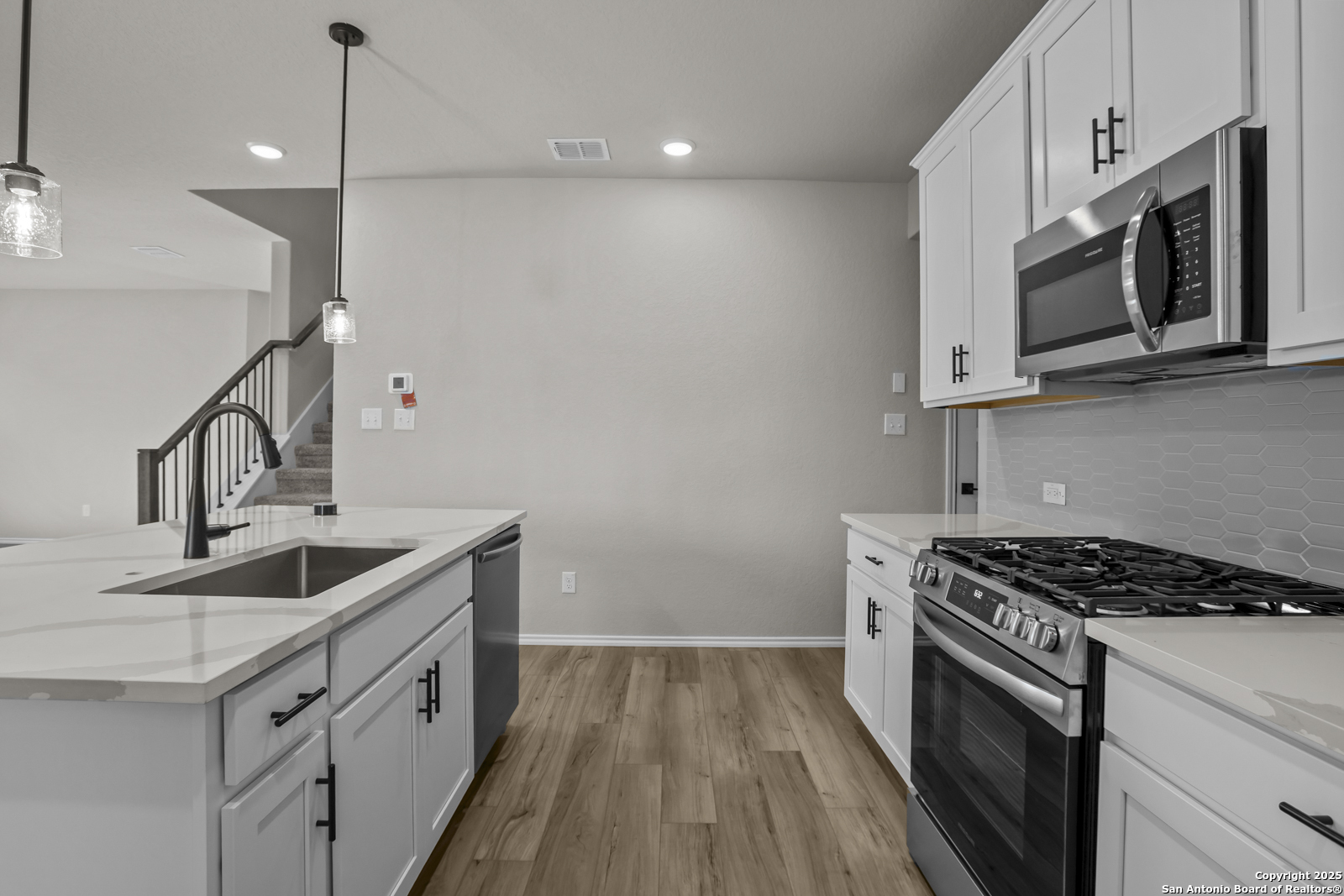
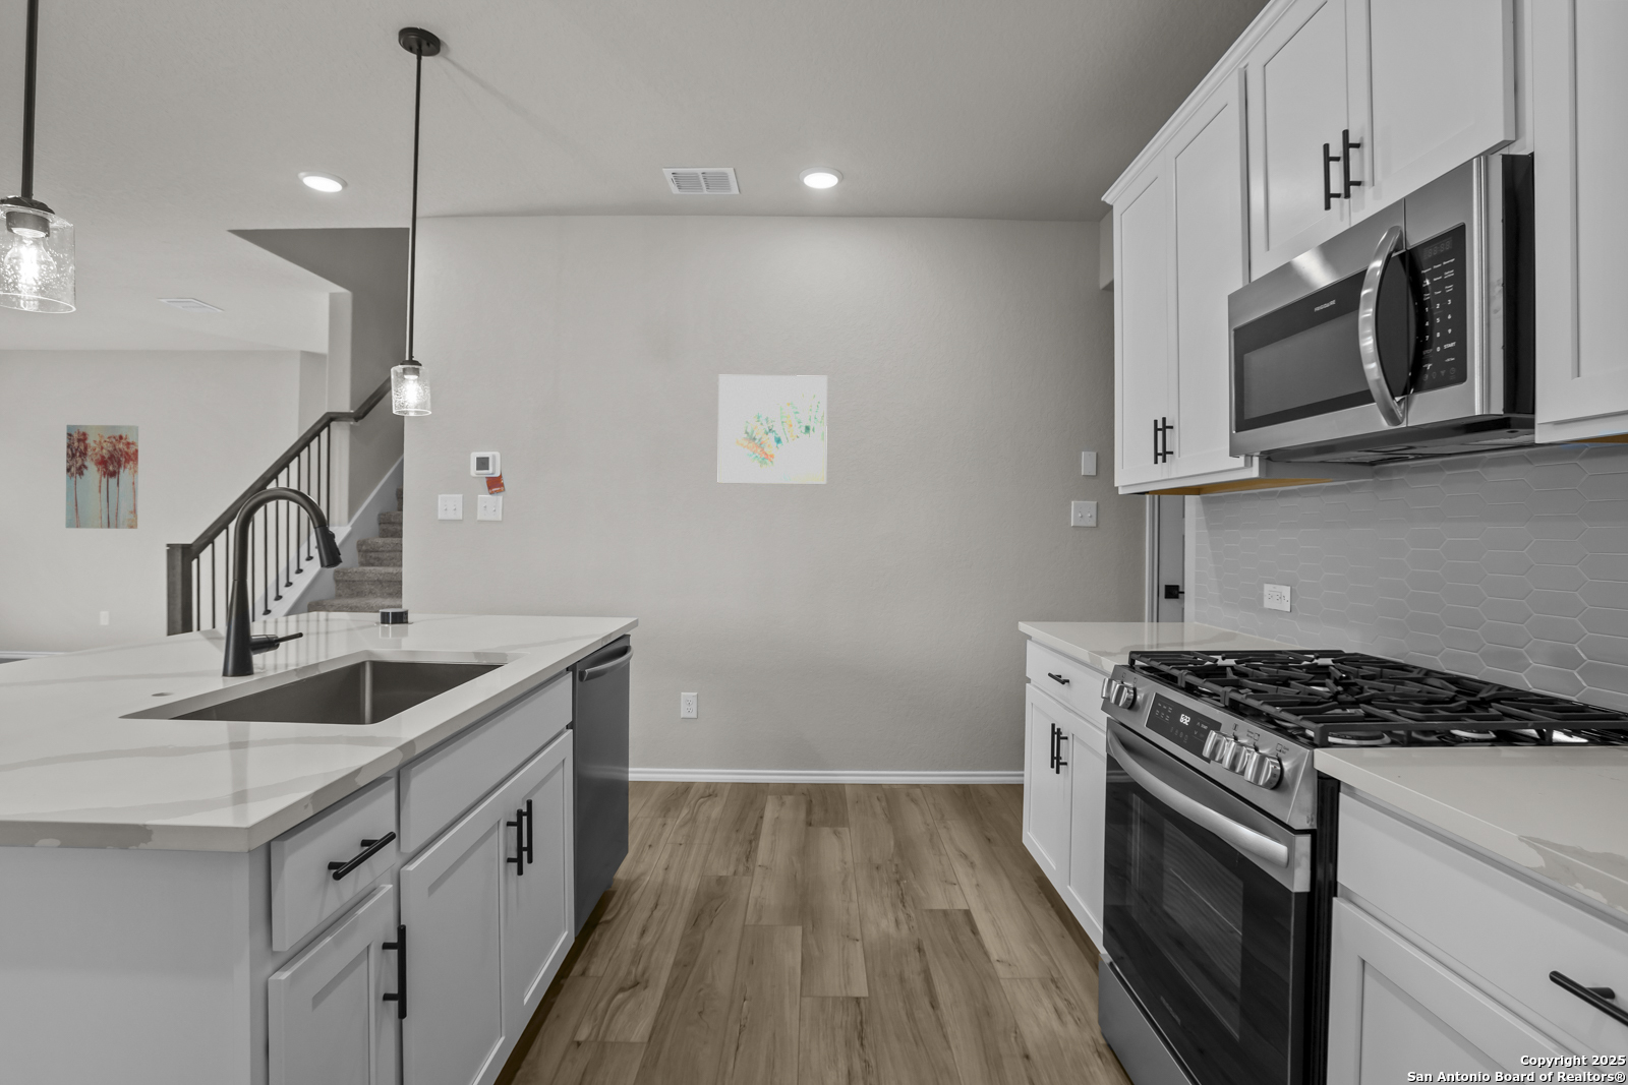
+ wall art (102, 476)
+ wall art (773, 429)
